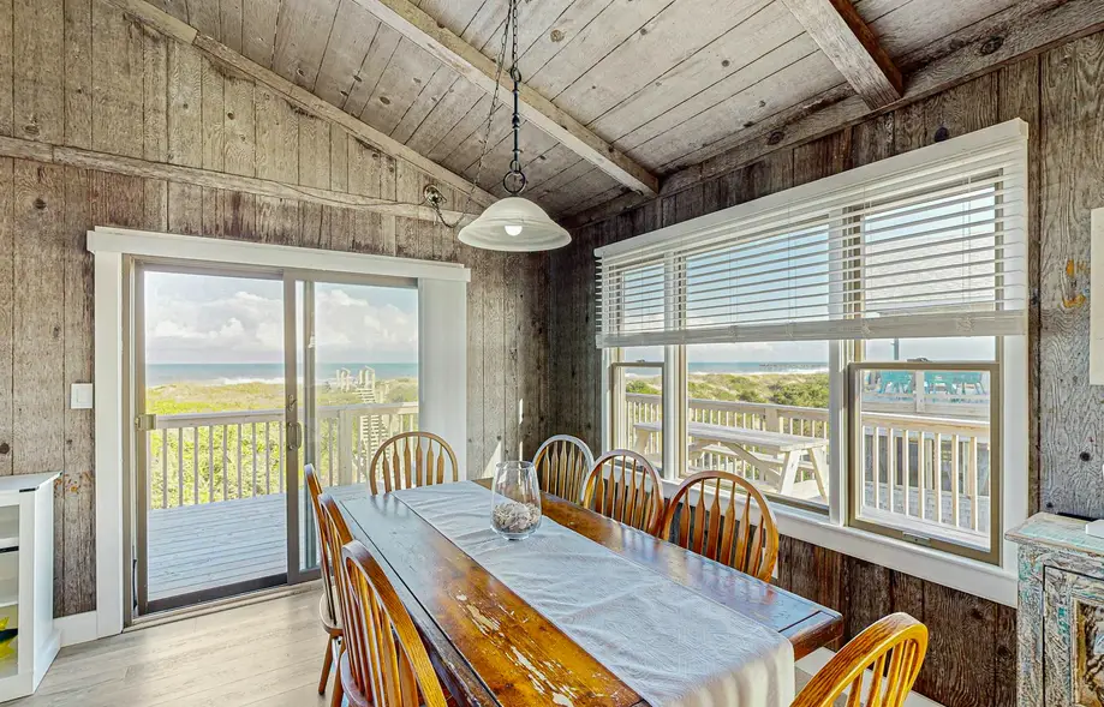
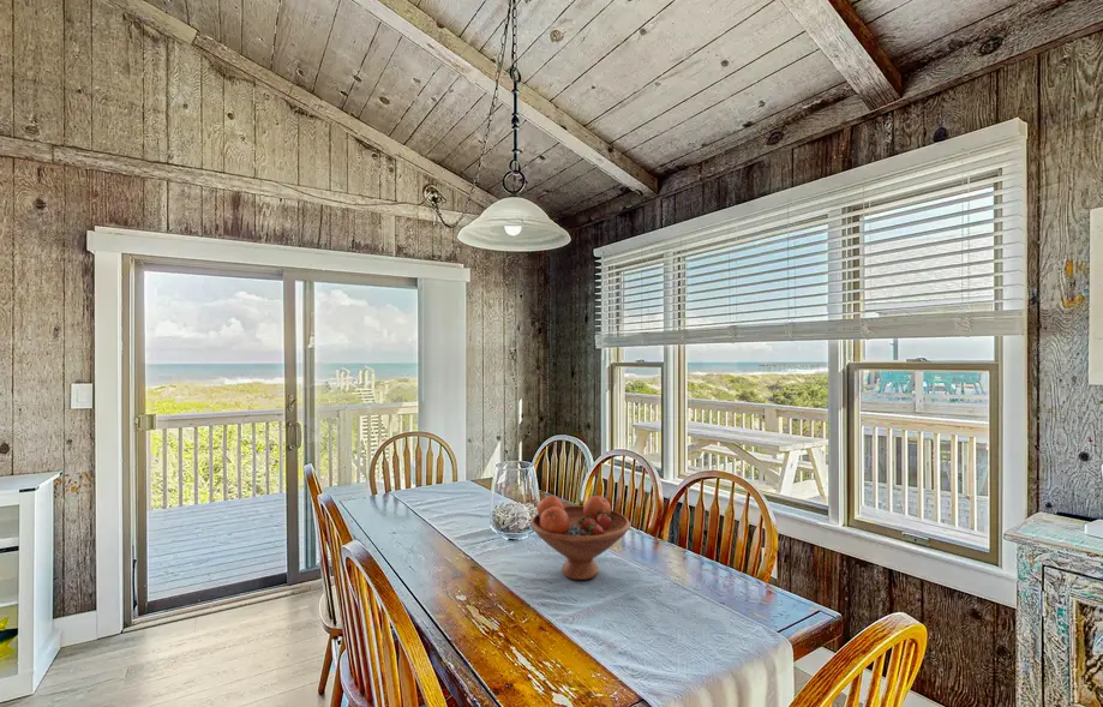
+ fruit bowl (580, 537)
